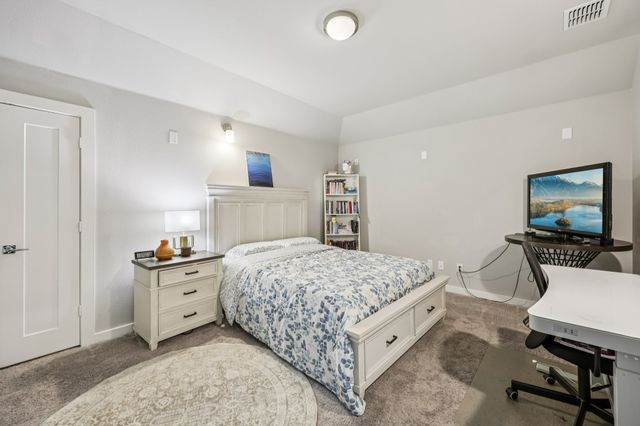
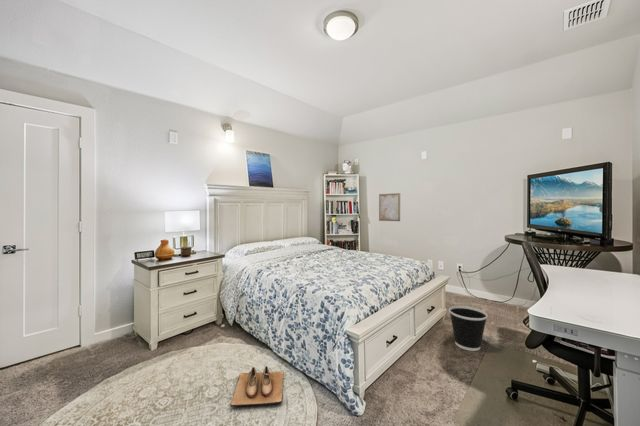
+ wastebasket (467, 328)
+ shoe (259, 381)
+ wall art (389, 207)
